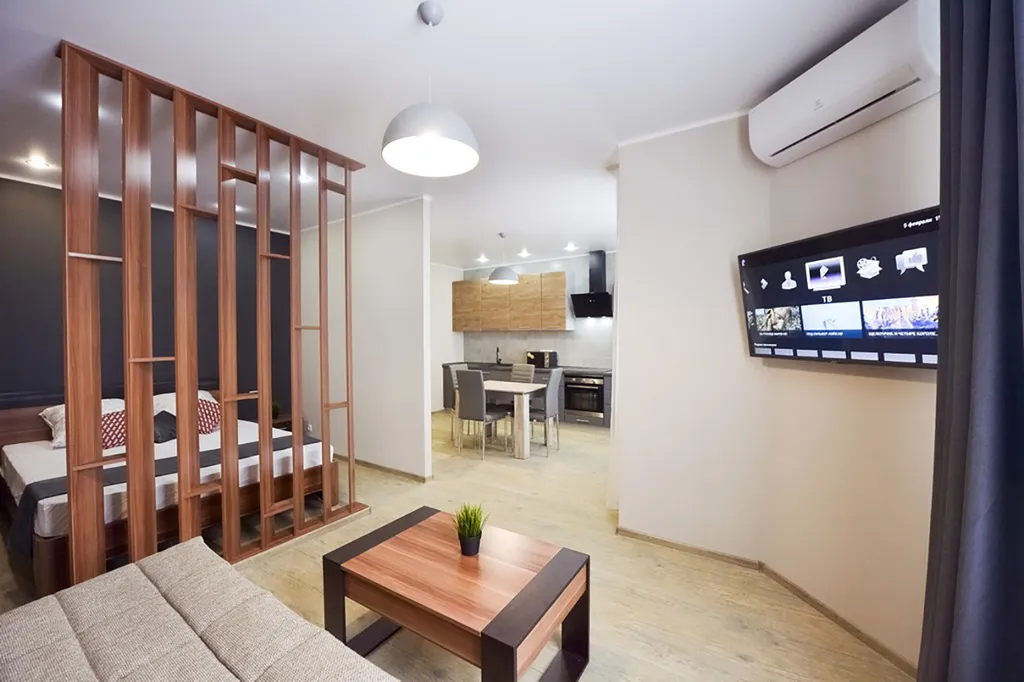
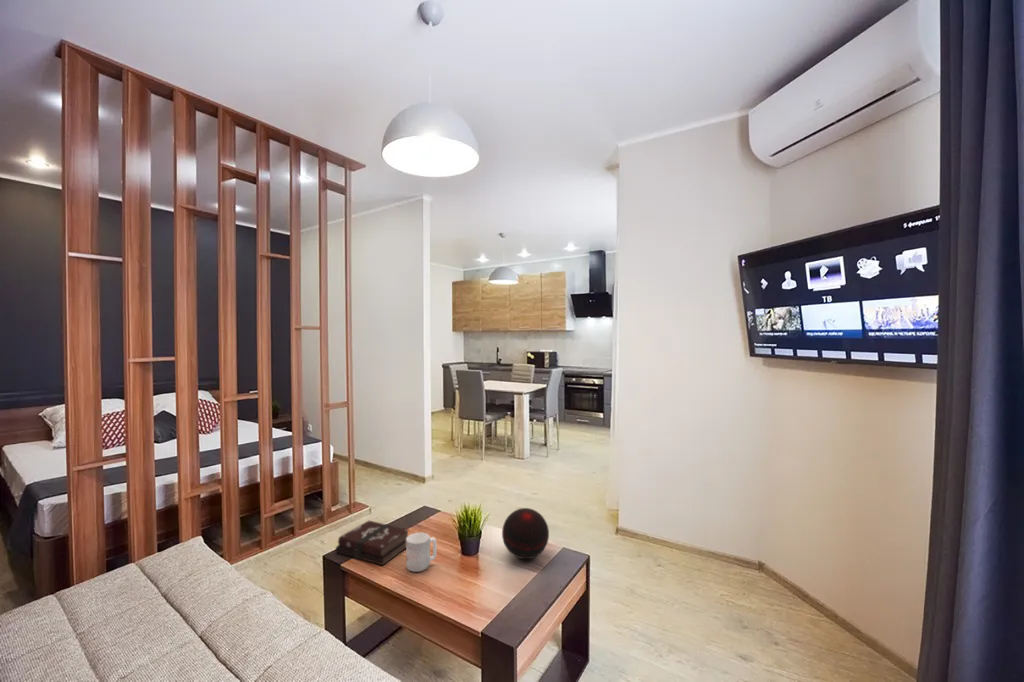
+ mug (420, 551)
+ hardback book (374, 541)
+ decorative orb (525, 533)
